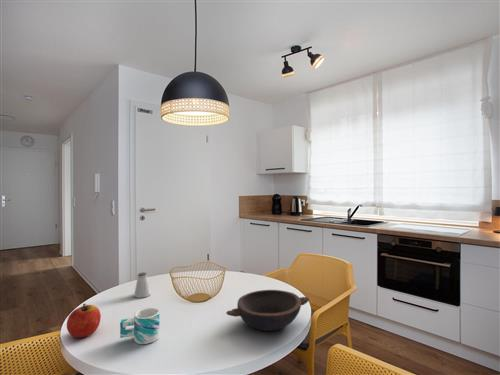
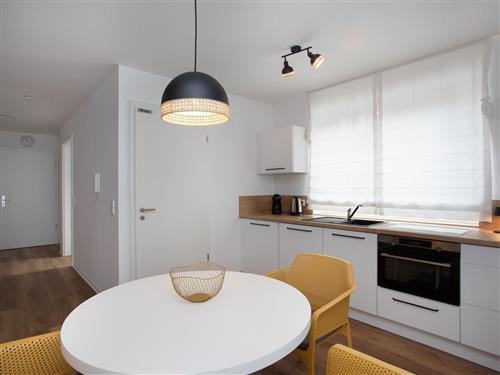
- mug (140, 325)
- saltshaker (142, 284)
- bowl (269, 311)
- apple (84, 319)
